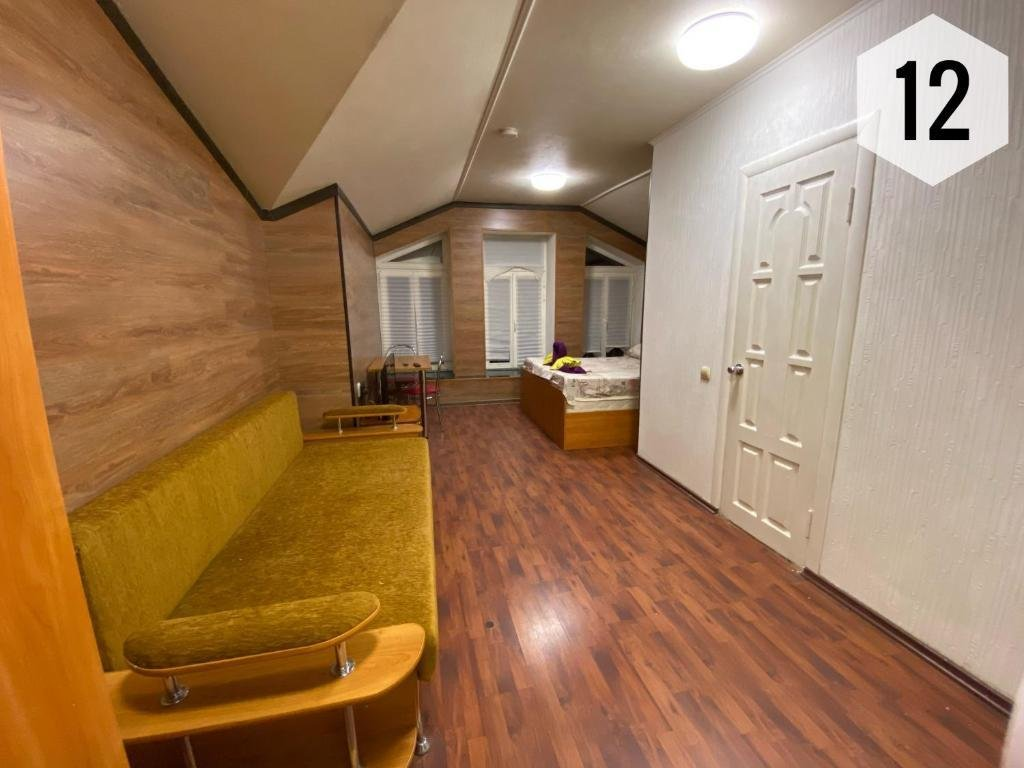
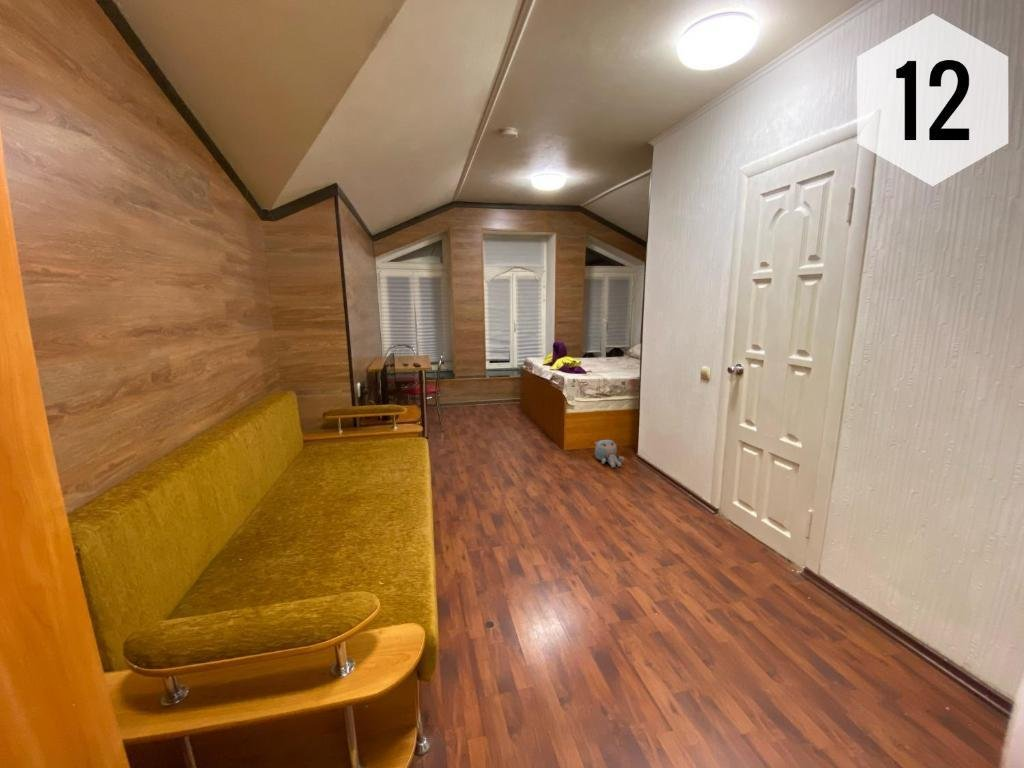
+ plush toy (608, 452)
